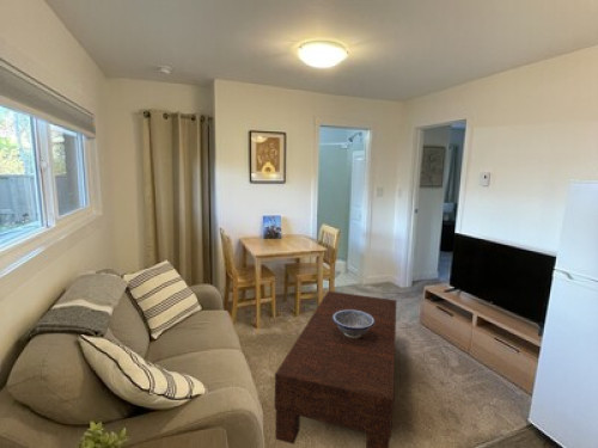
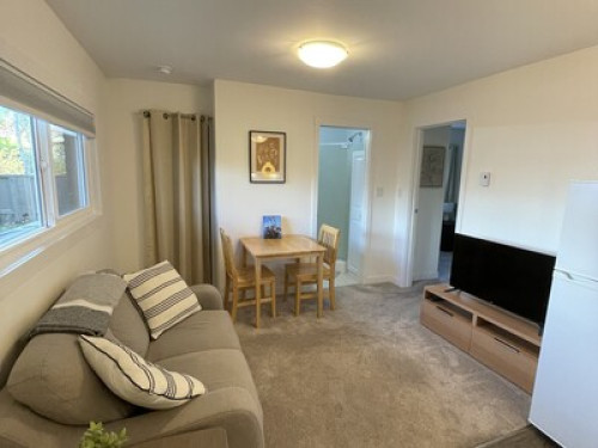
- coffee table (348, 354)
- decorative bowl (353, 325)
